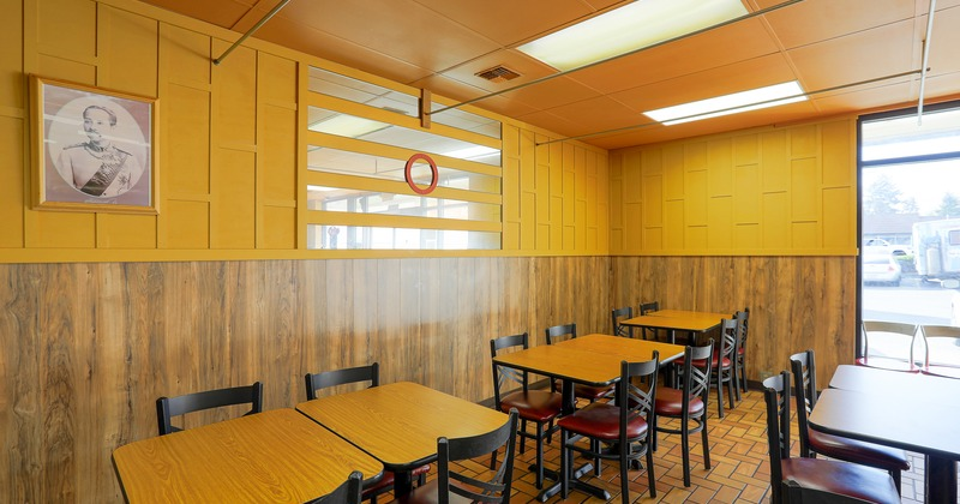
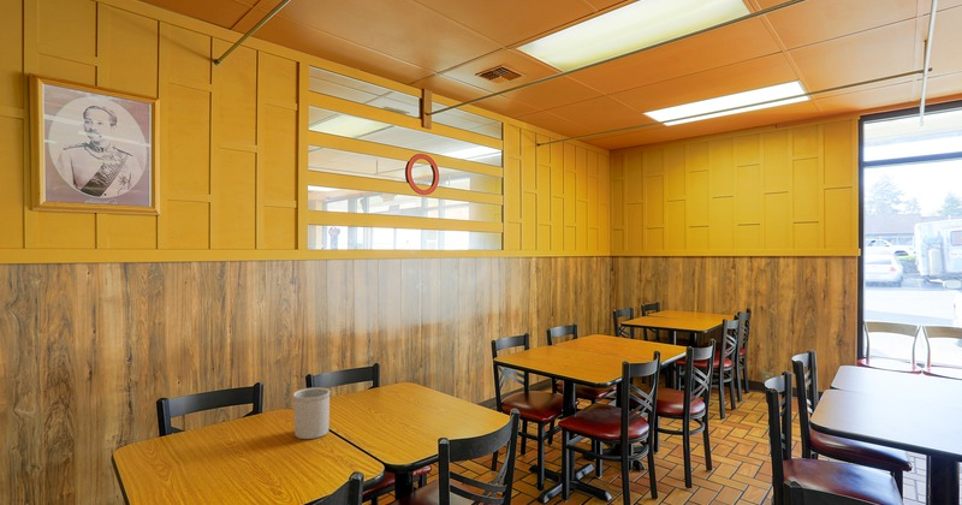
+ utensil holder (311, 412)
